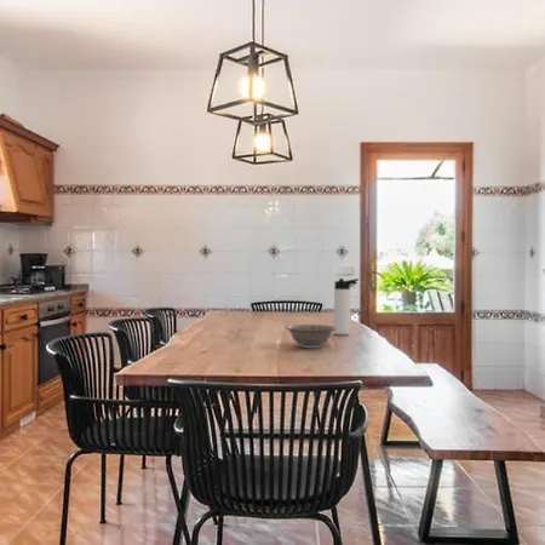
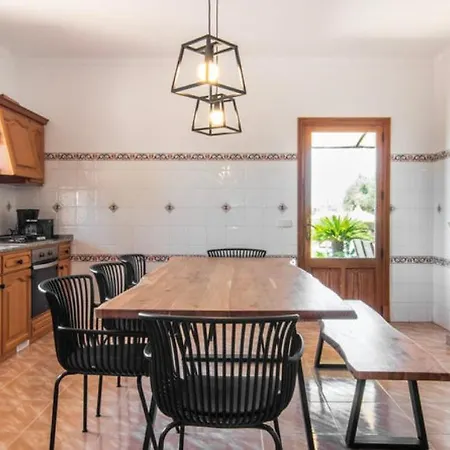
- decorative bowl (310, 337)
- thermos bottle (345, 306)
